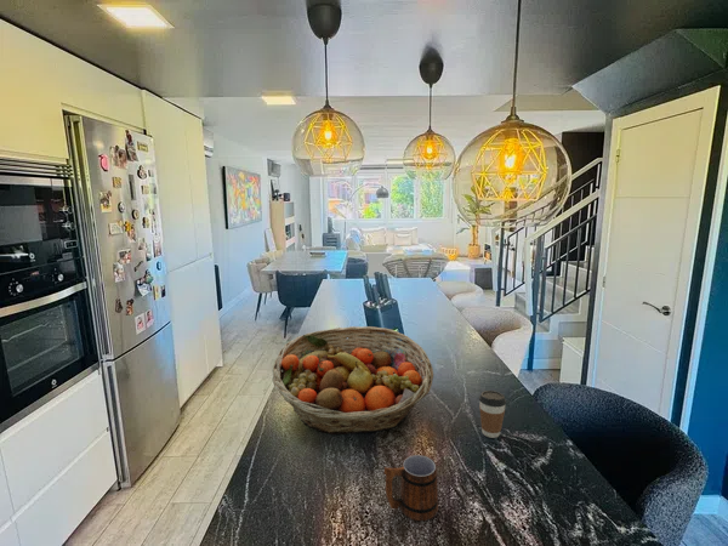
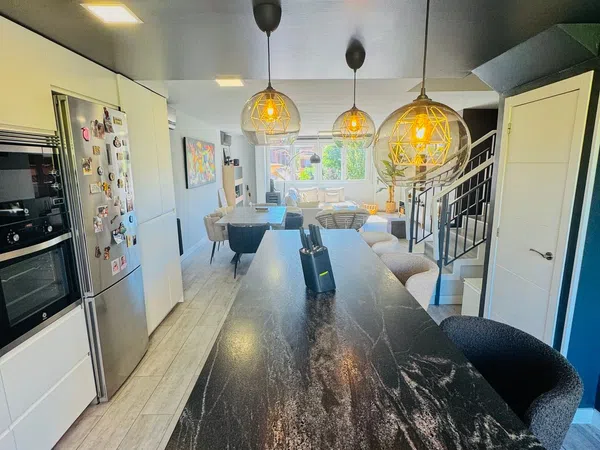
- coffee cup (491, 414)
- fruit basket (353, 376)
- mug (410, 485)
